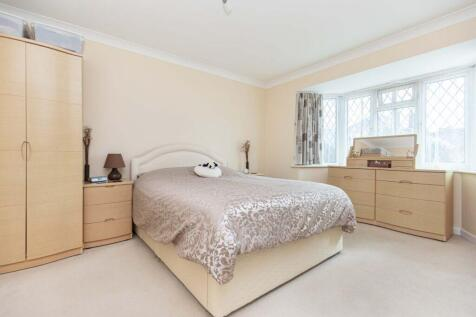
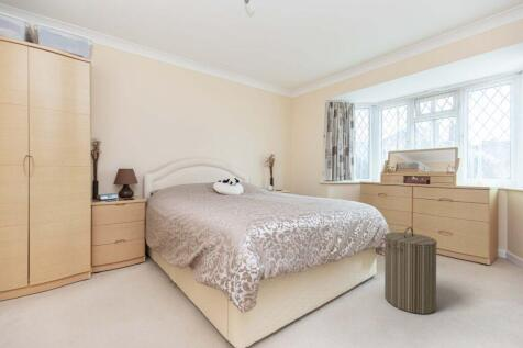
+ laundry hamper (409, 265)
